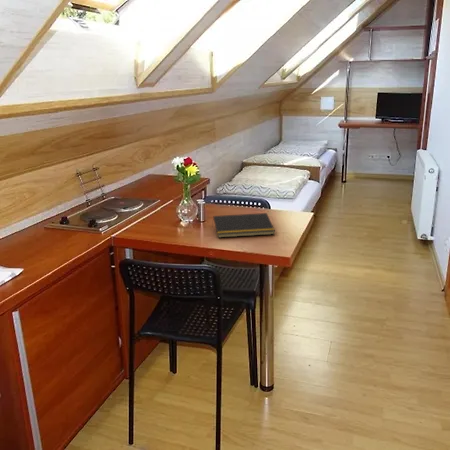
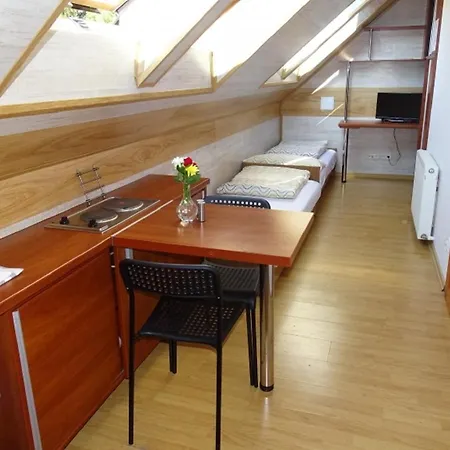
- notepad (243, 224)
